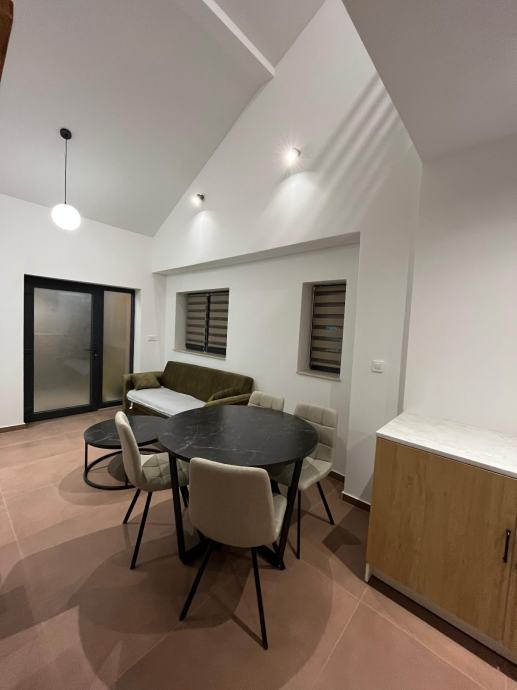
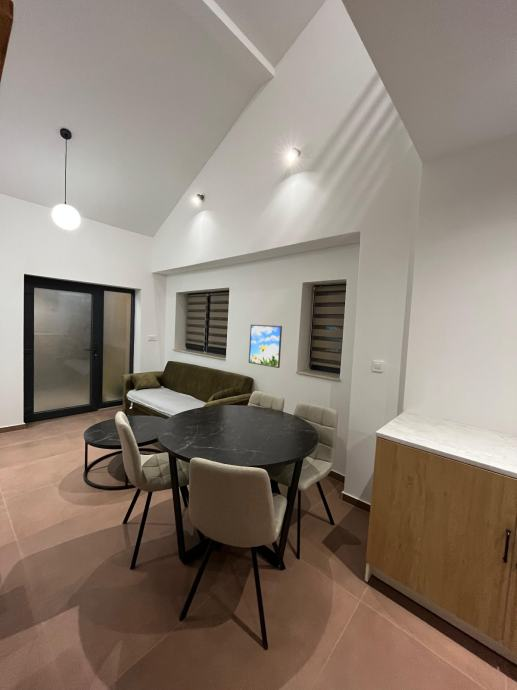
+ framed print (264, 345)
